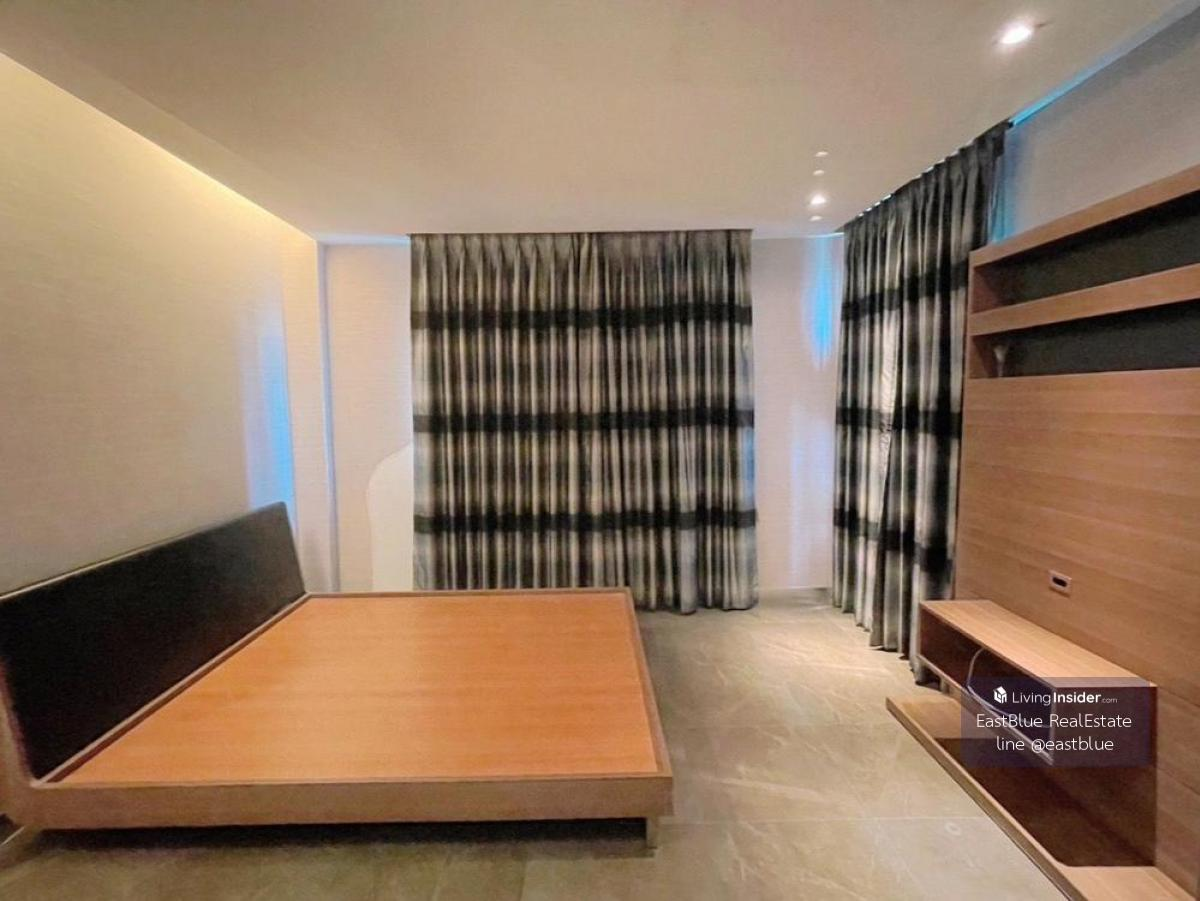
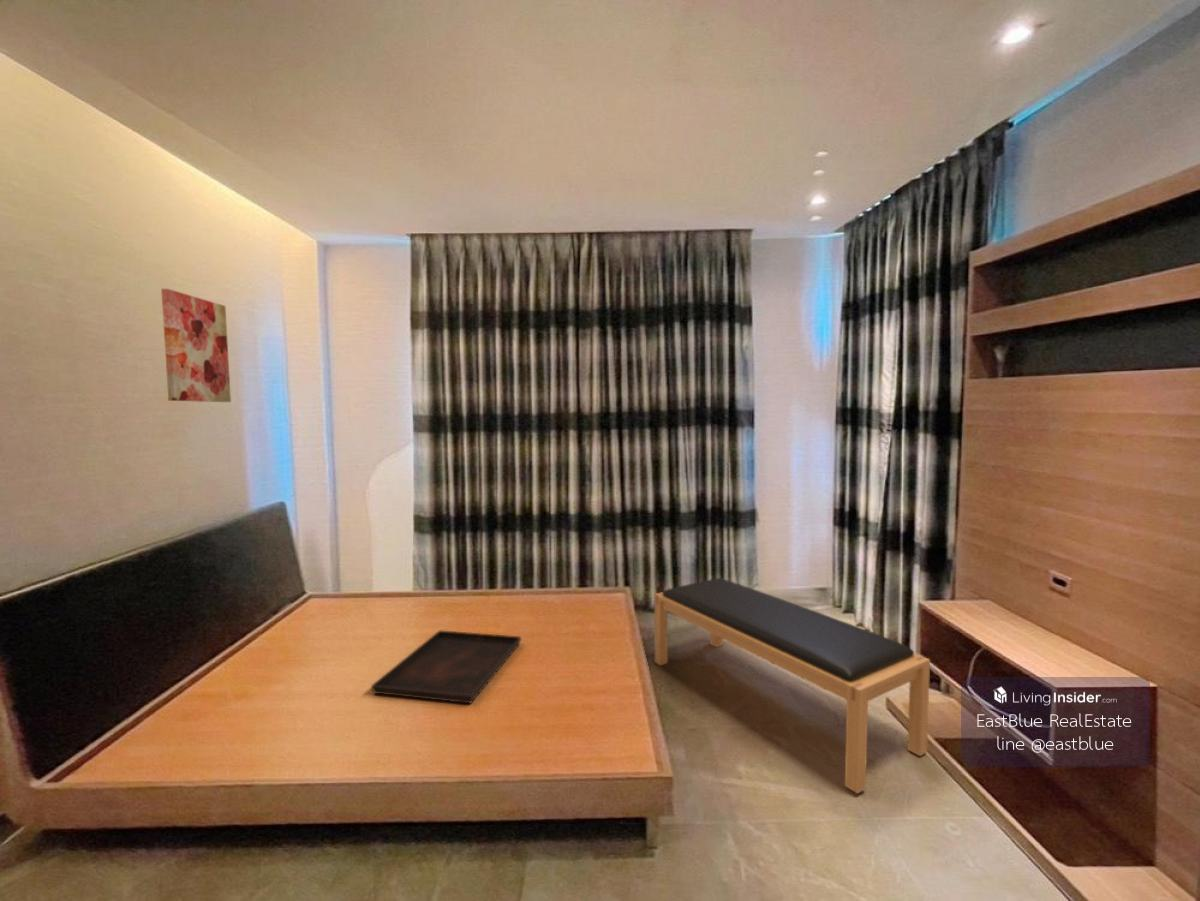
+ bench (770, 655)
+ wall art (198, 350)
+ serving tray (453, 662)
